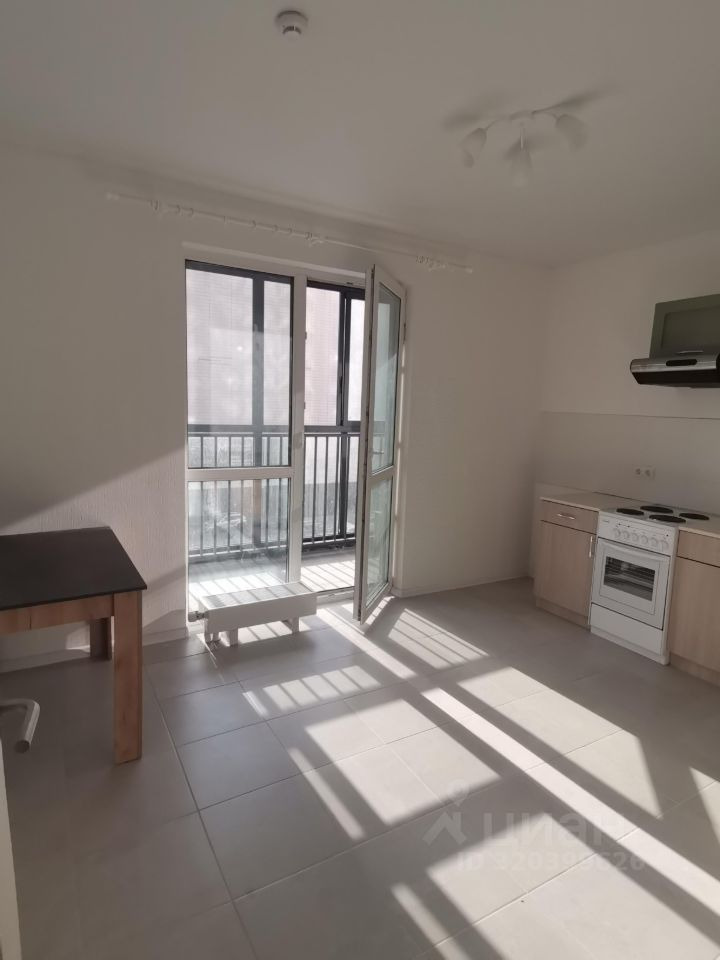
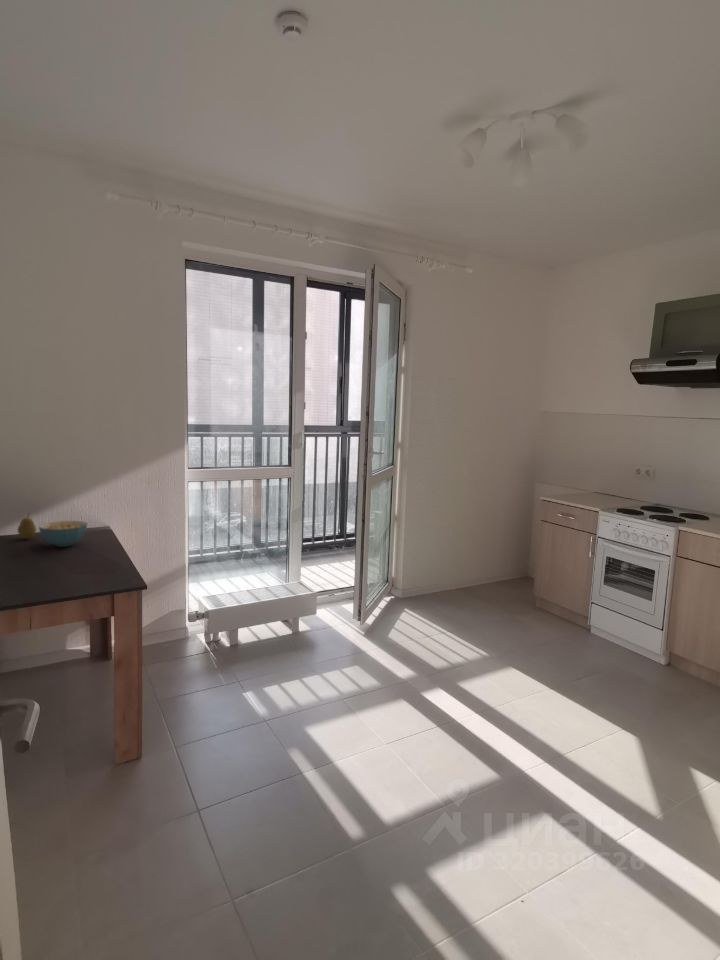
+ fruit (26, 526)
+ cereal bowl (64, 535)
